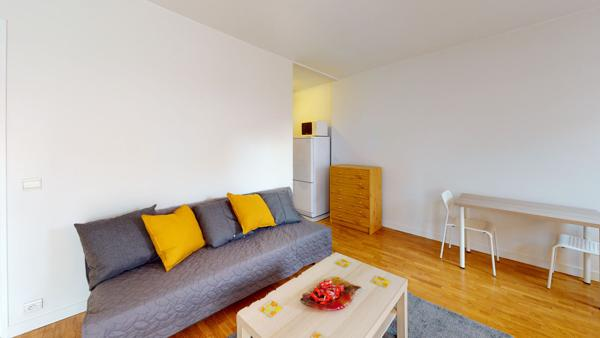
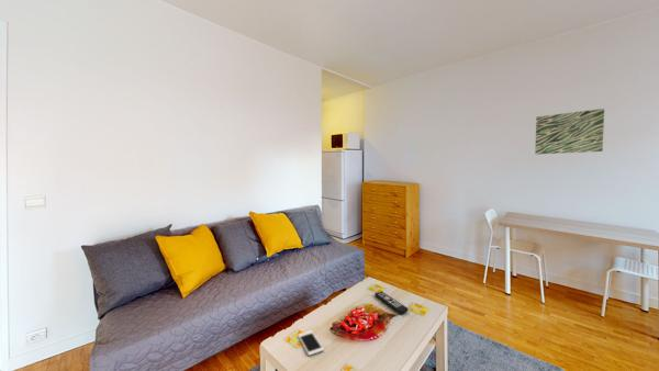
+ cell phone (310, 341)
+ wall art (567, 133)
+ remote control (390, 302)
